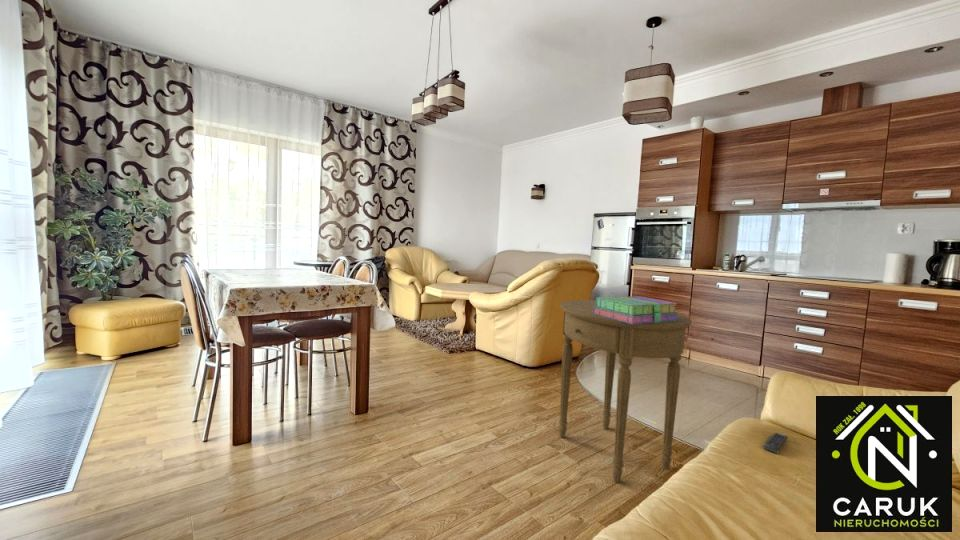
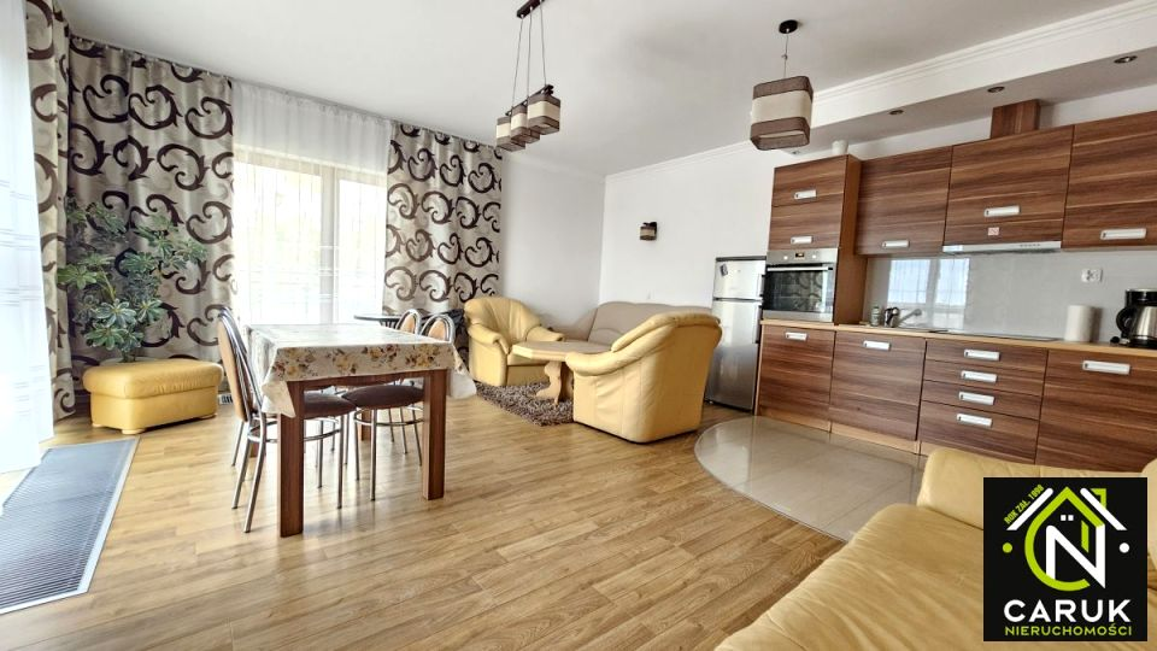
- side table (617, 382)
- remote control (776, 441)
- books (635, 308)
